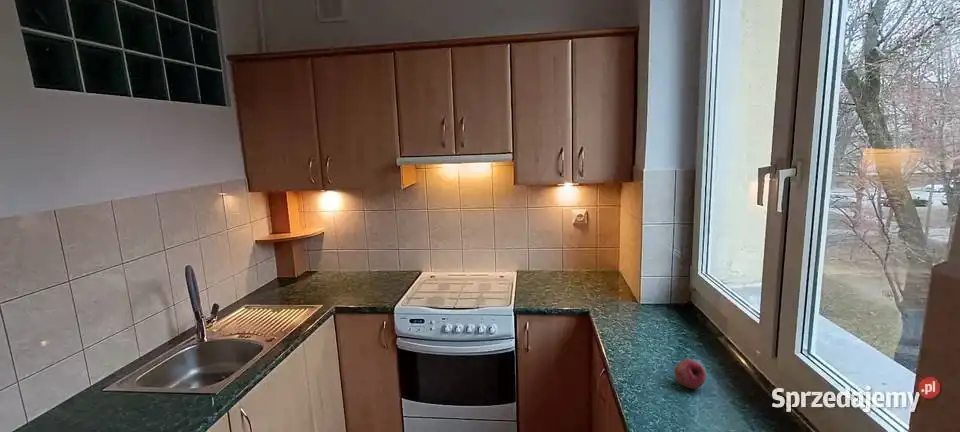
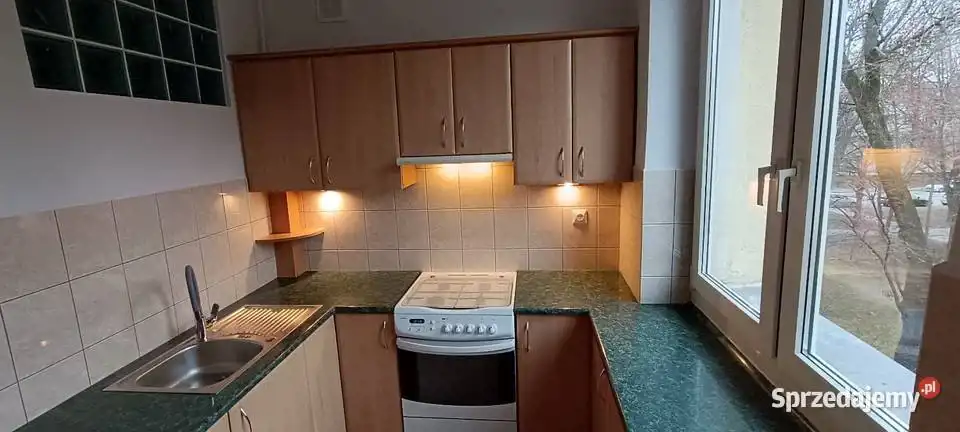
- fruit (689, 373)
